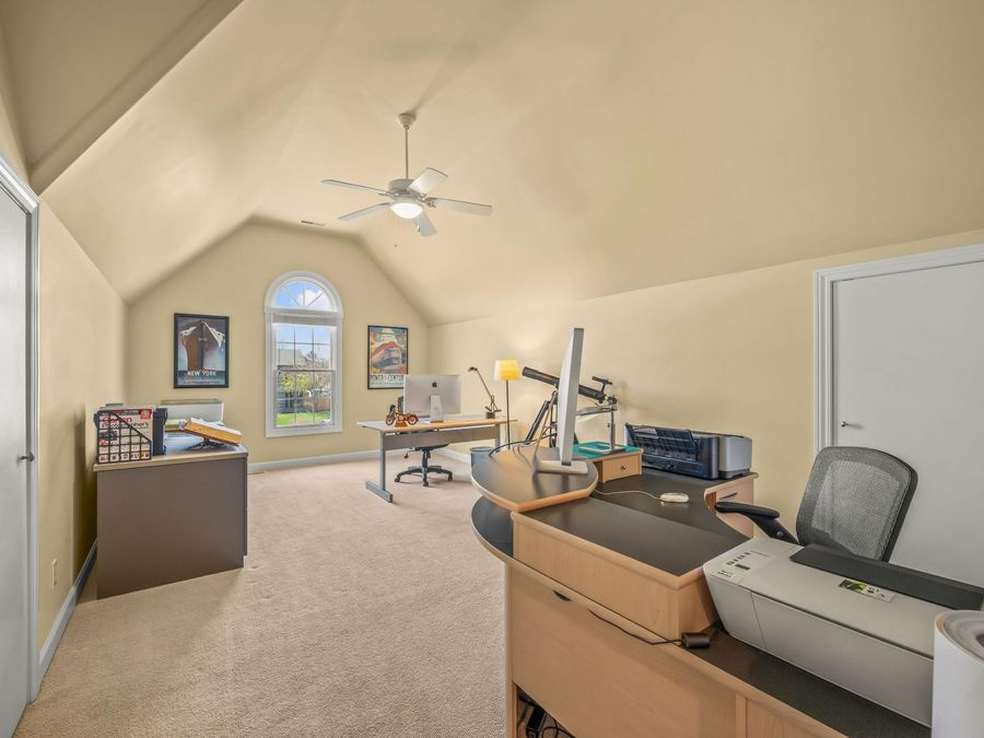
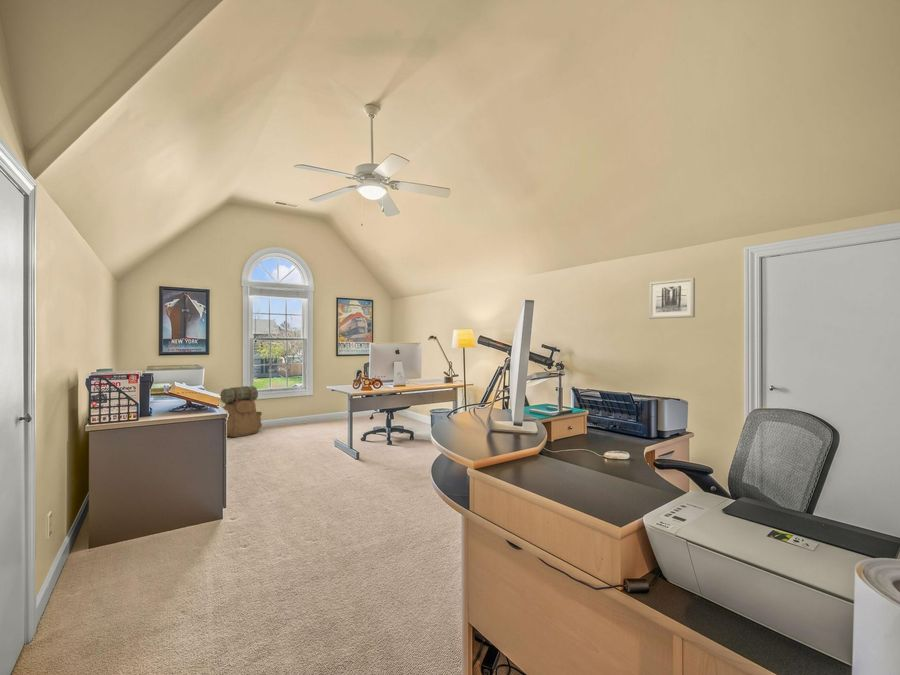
+ wall art (671, 299)
+ backpack (239, 410)
